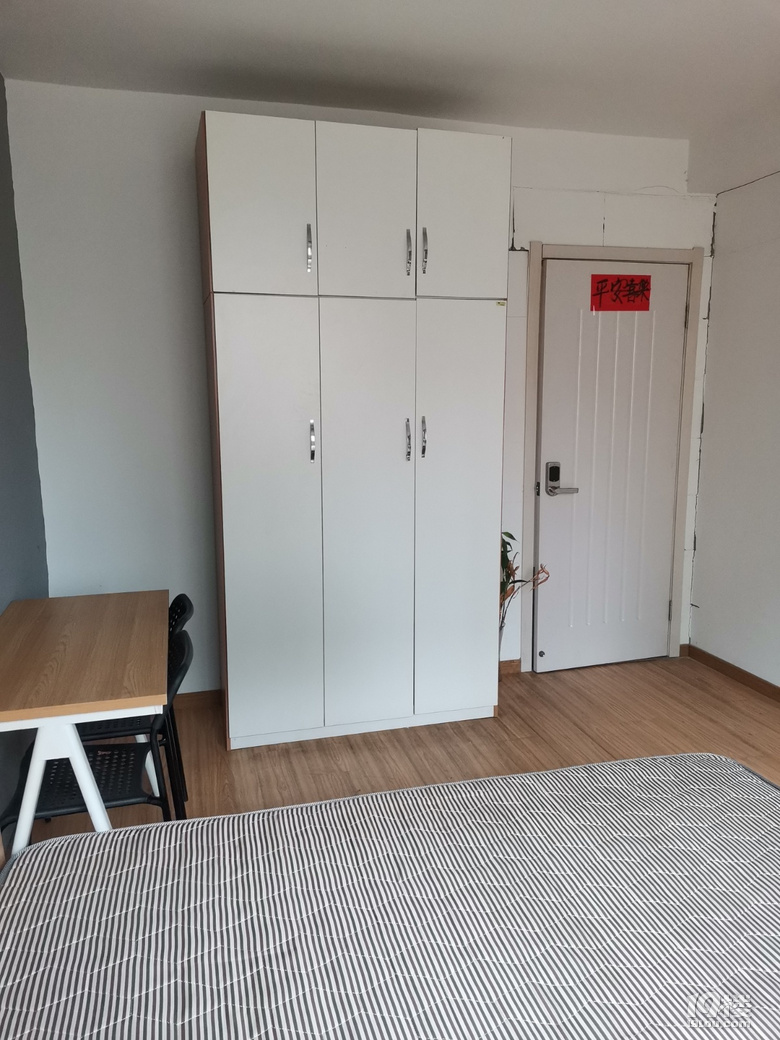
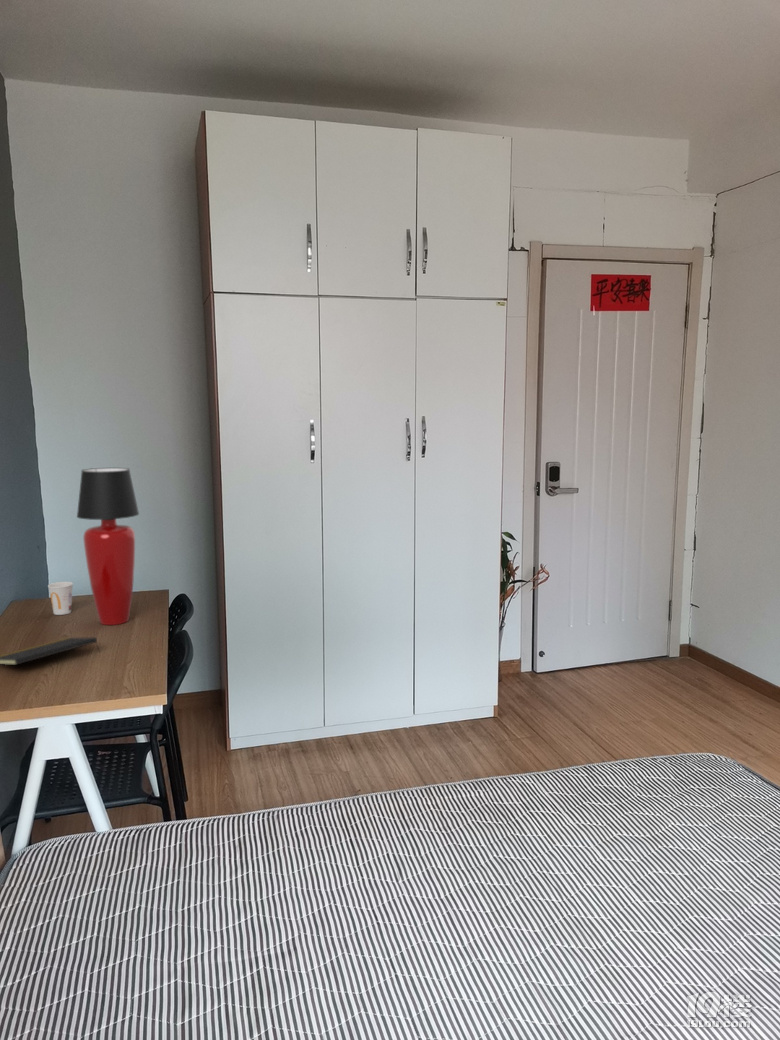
+ notepad (42, 650)
+ table lamp (110, 546)
+ cup (61, 598)
